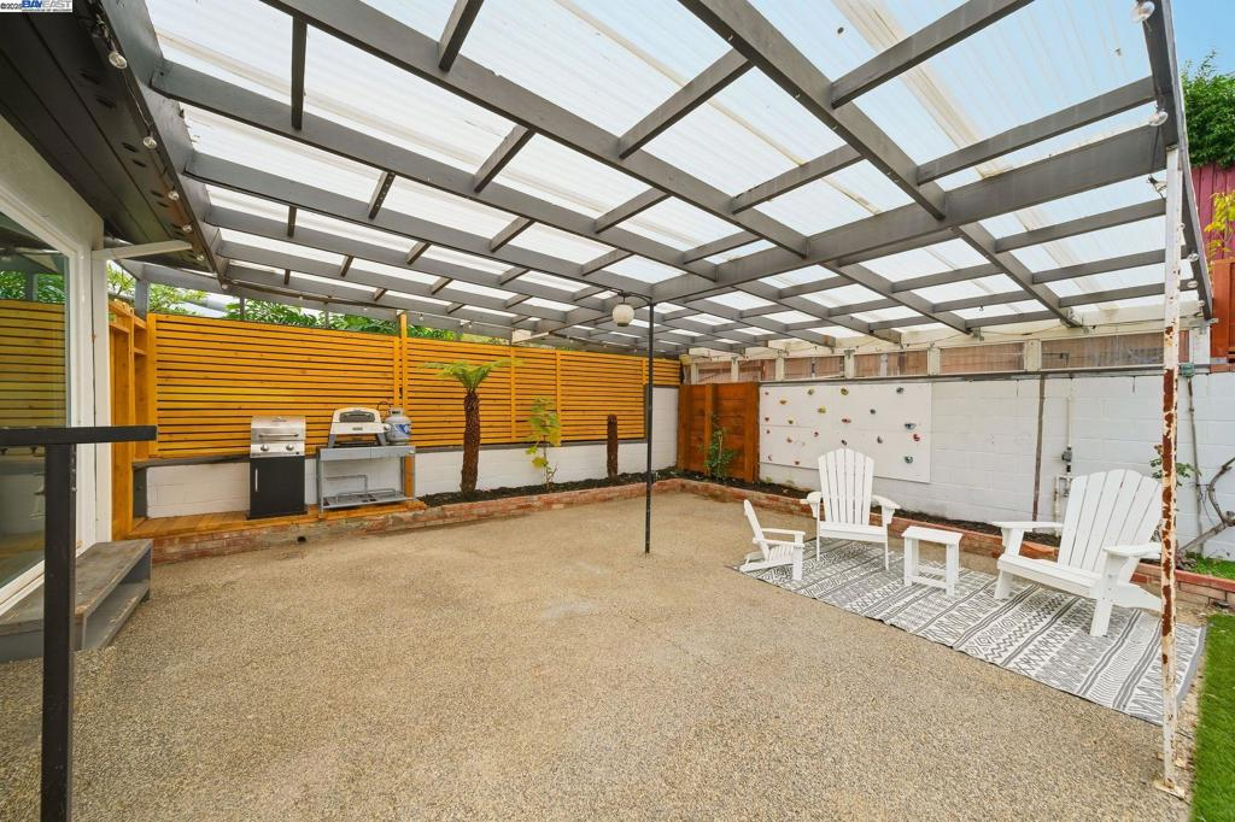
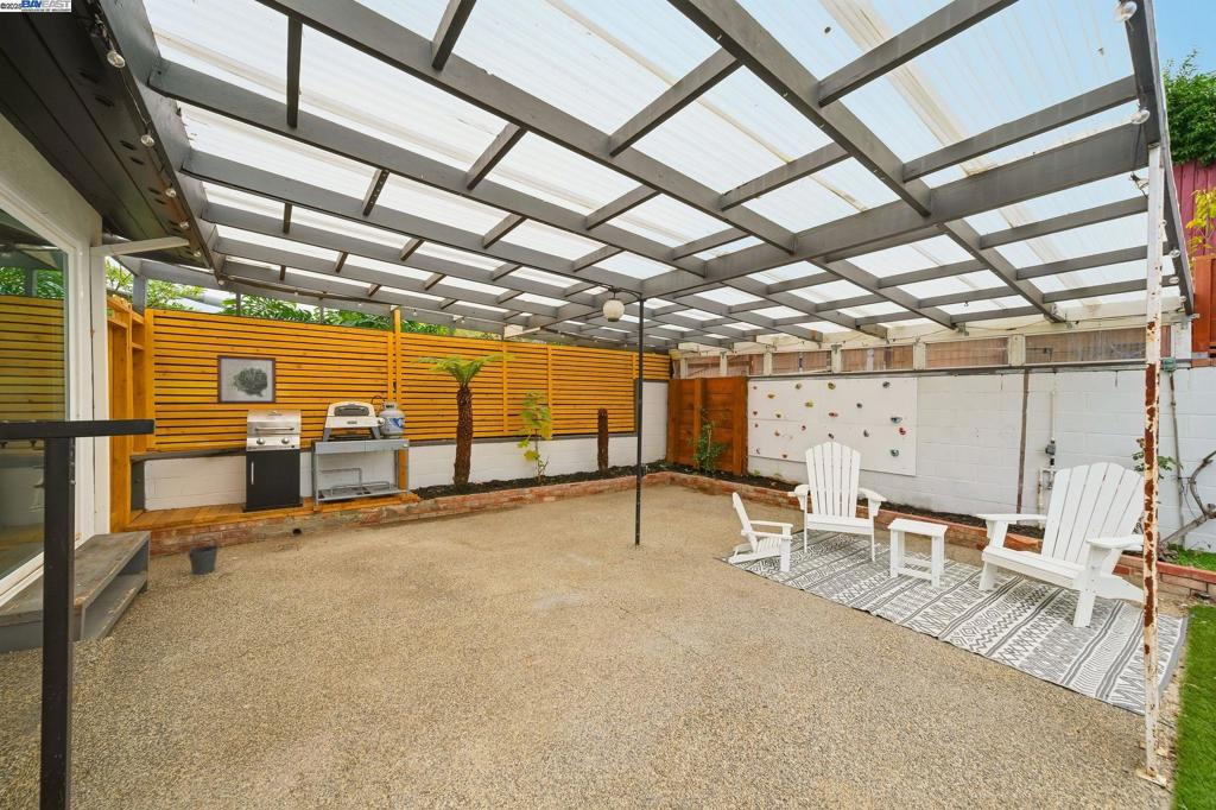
+ bucket (203, 553)
+ wall art (247, 380)
